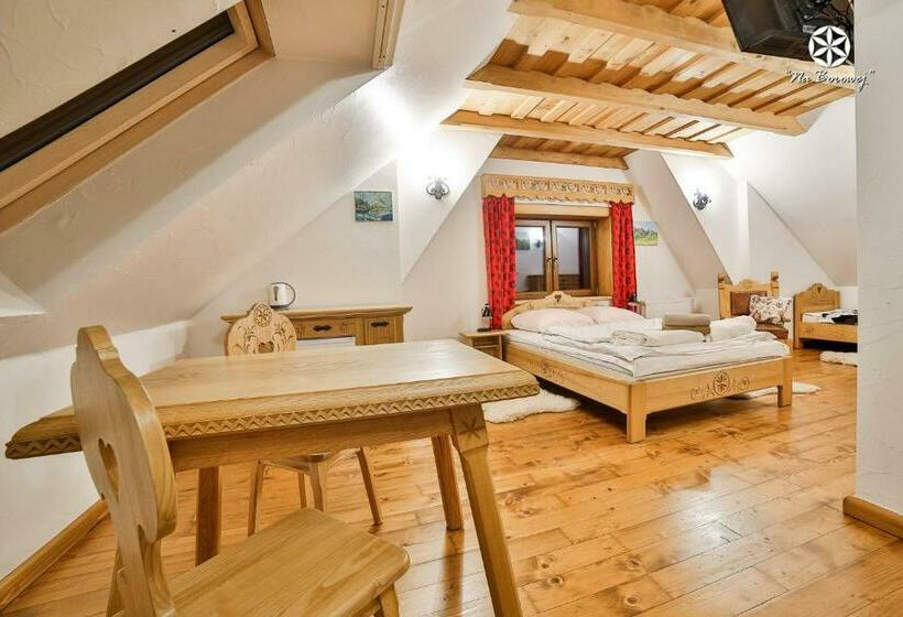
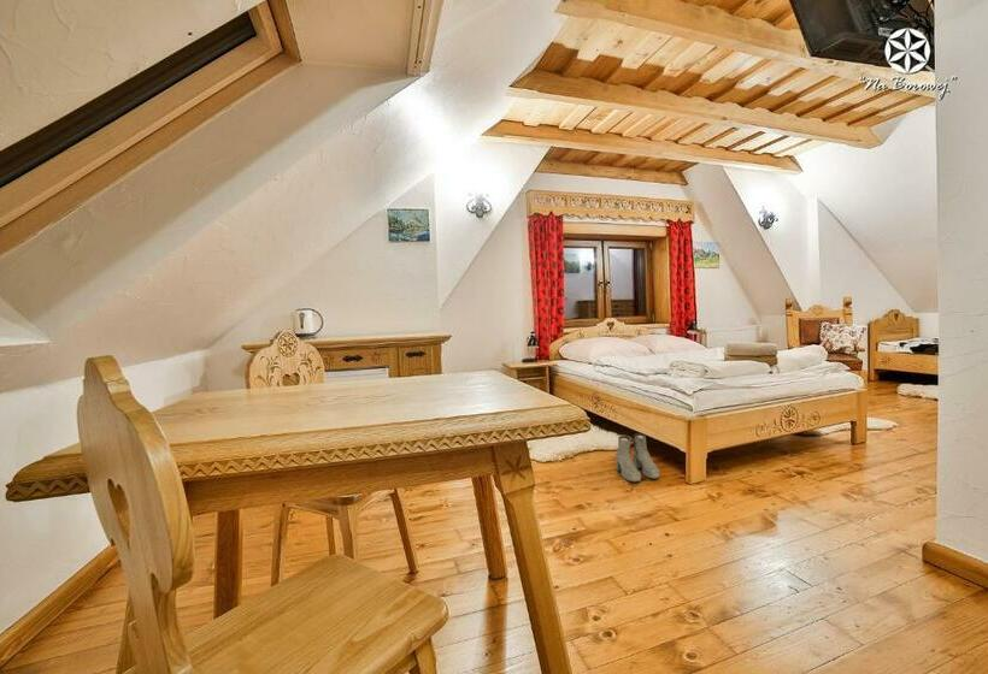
+ boots (636, 455)
